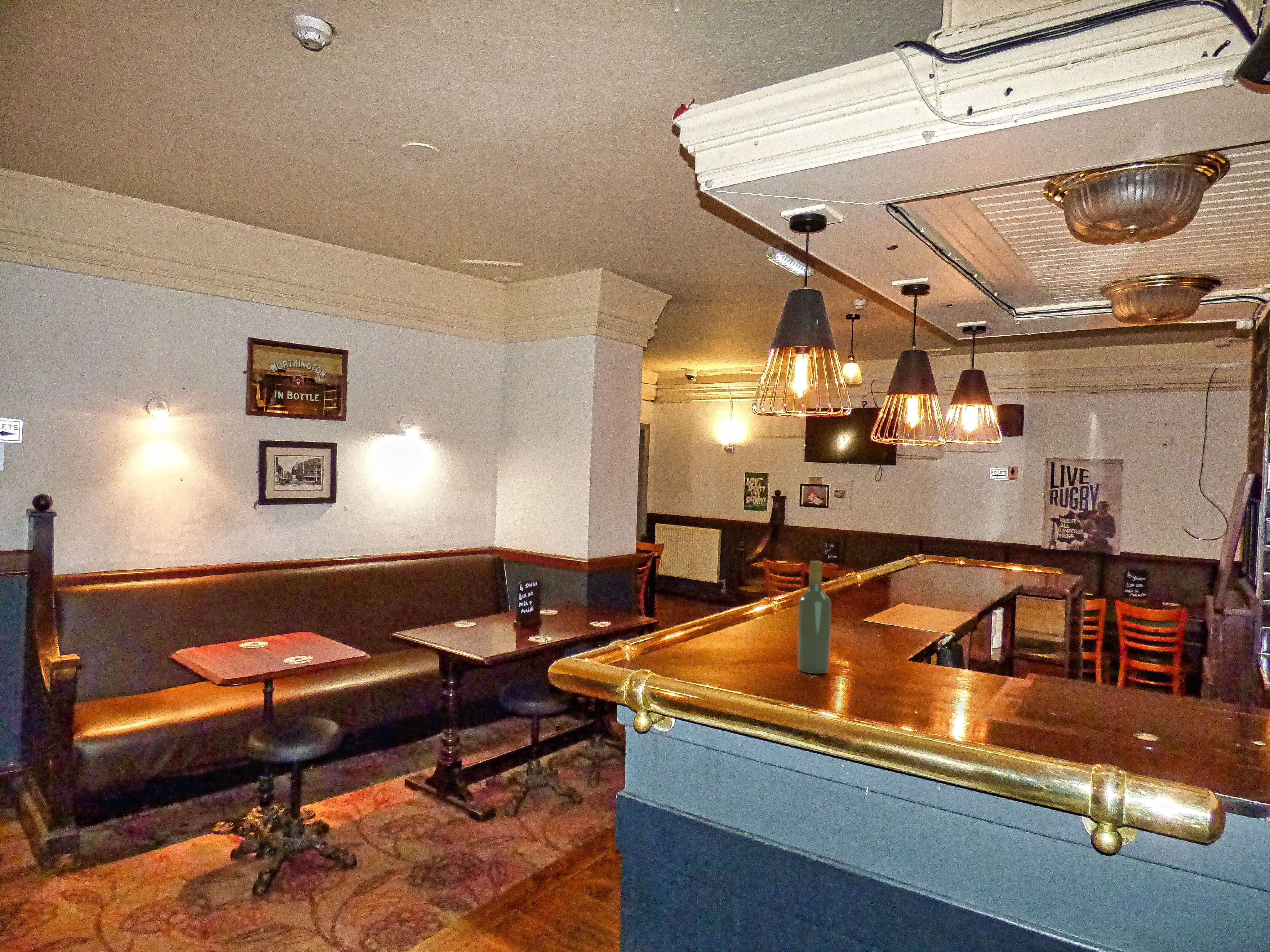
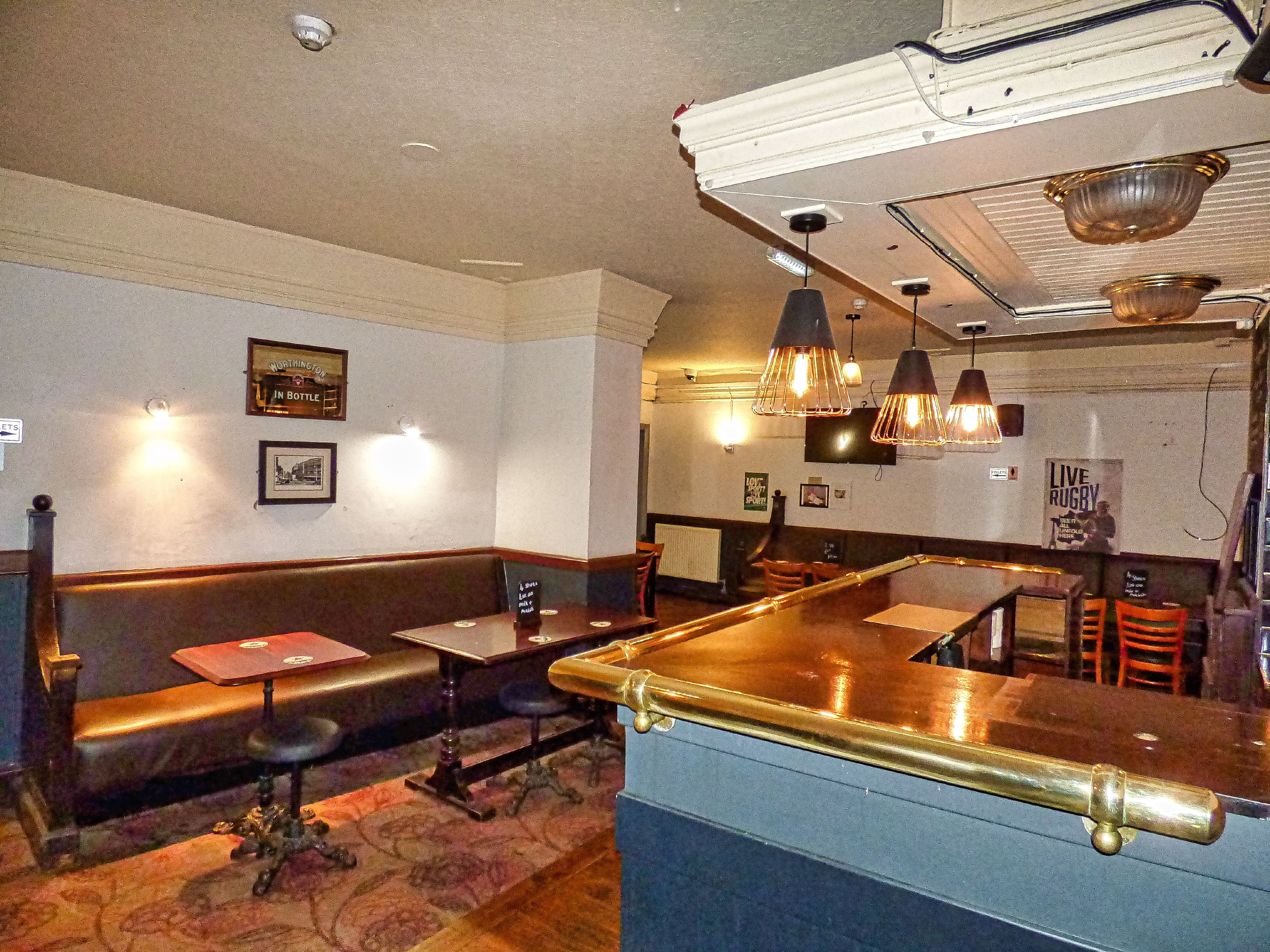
- wine bottle (815, 616)
